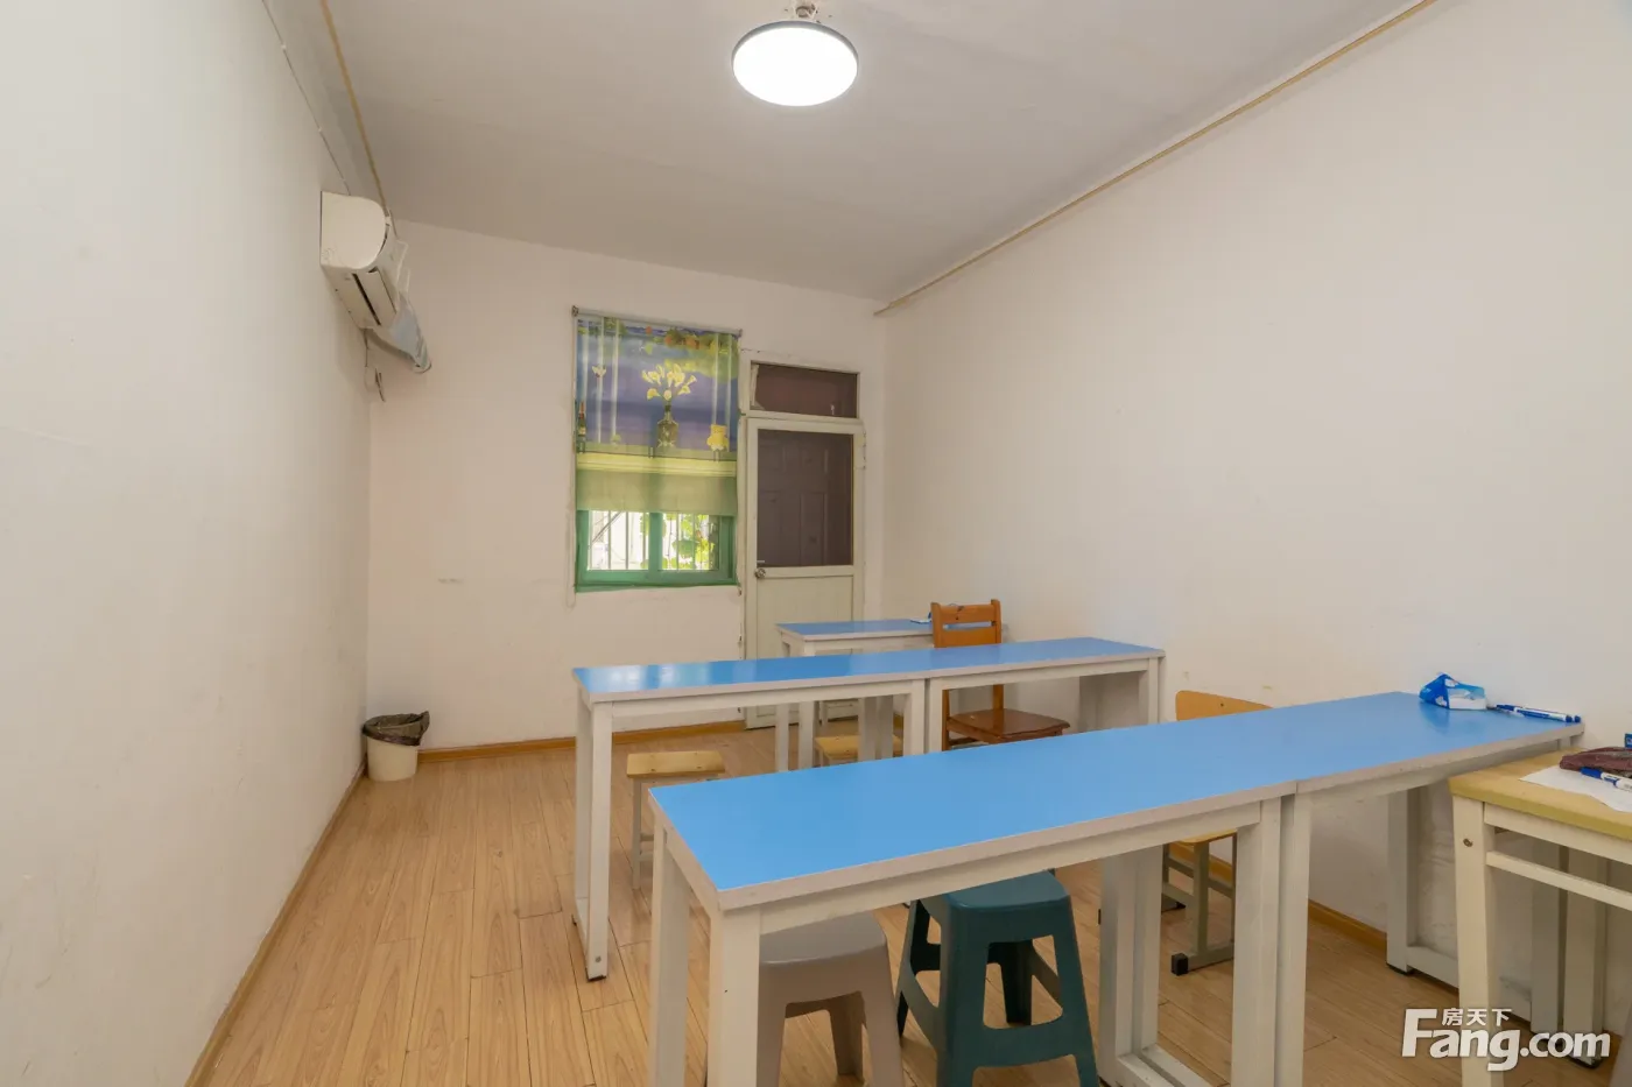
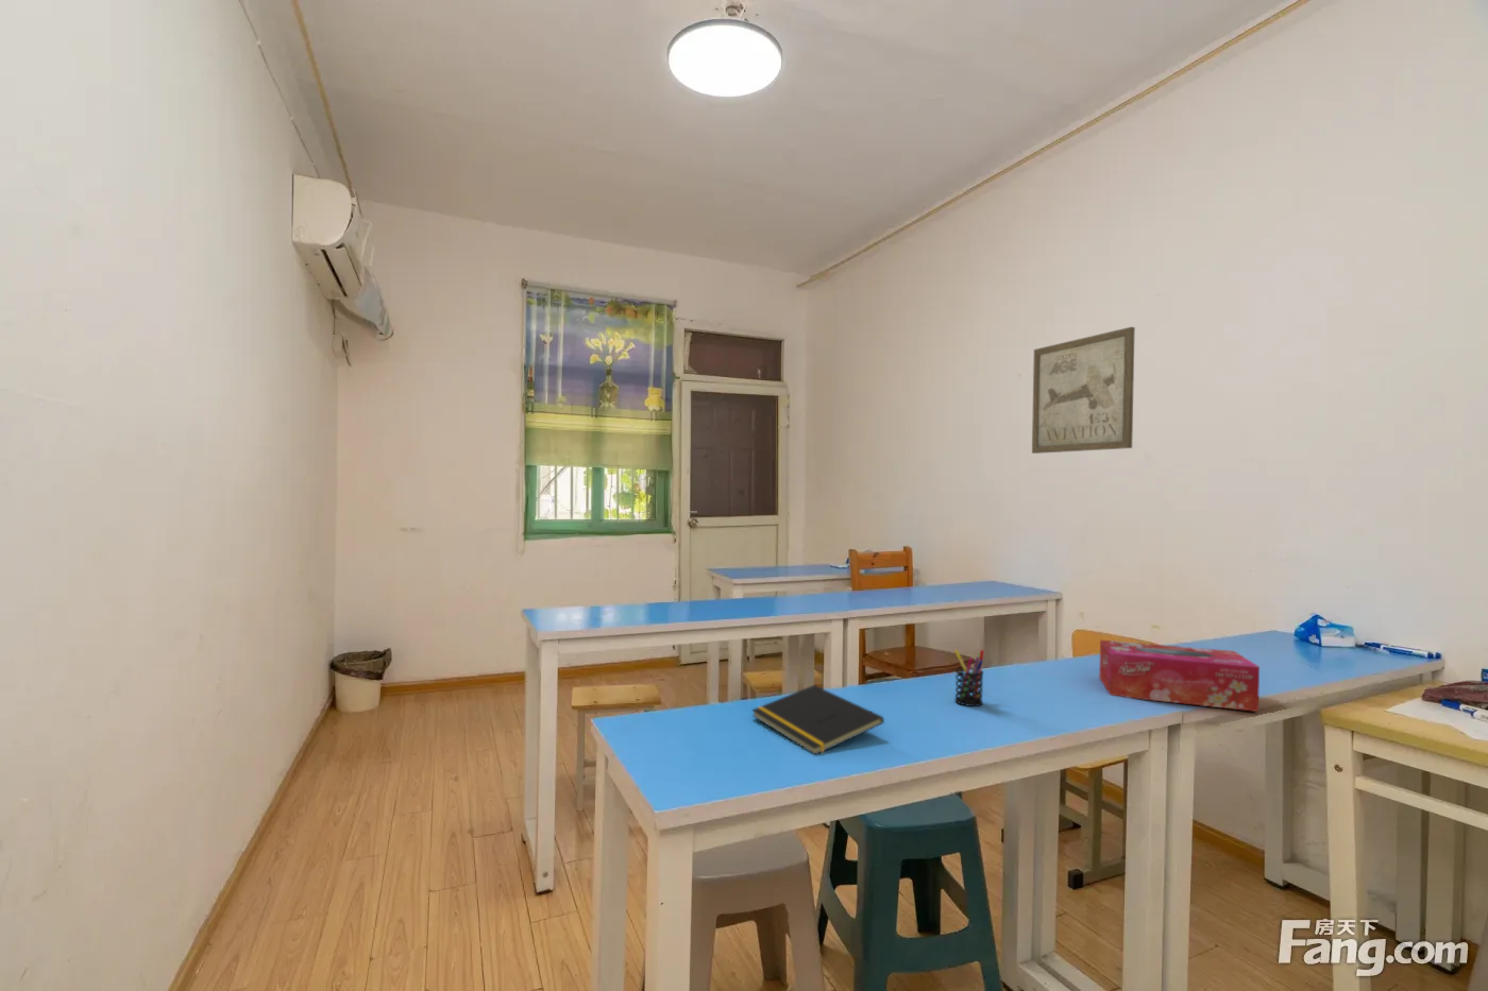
+ tissue box (1173, 672)
+ pen holder (971, 675)
+ notepad (814, 716)
+ wall art (1079, 394)
